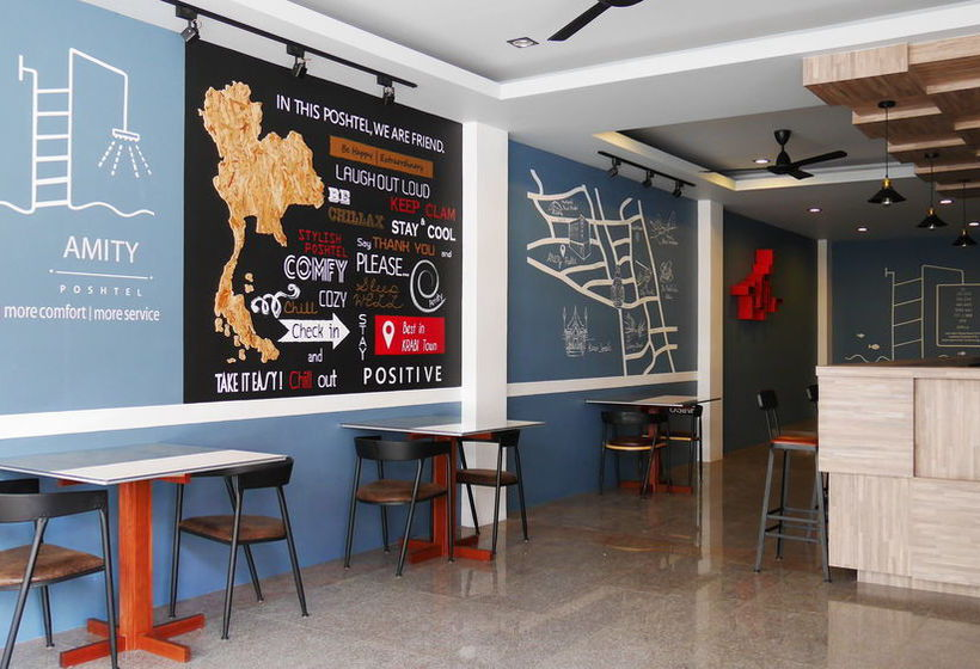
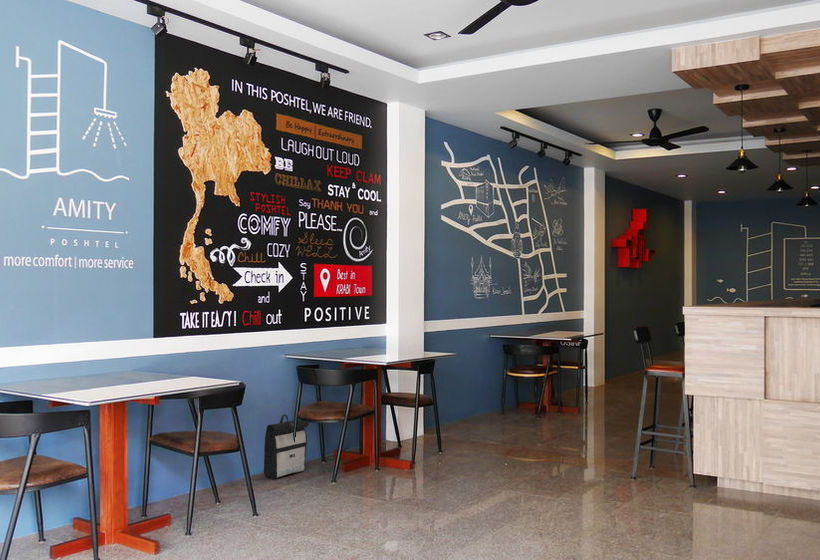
+ backpack (285, 444)
